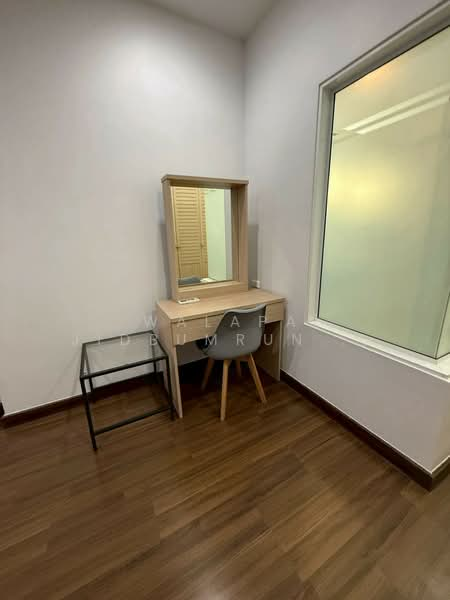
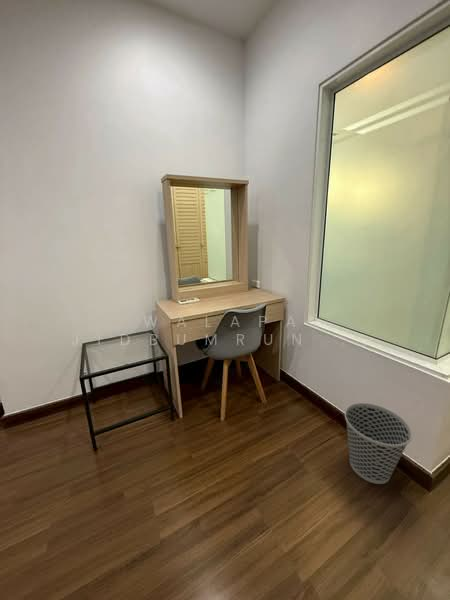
+ wastebasket (372, 444)
